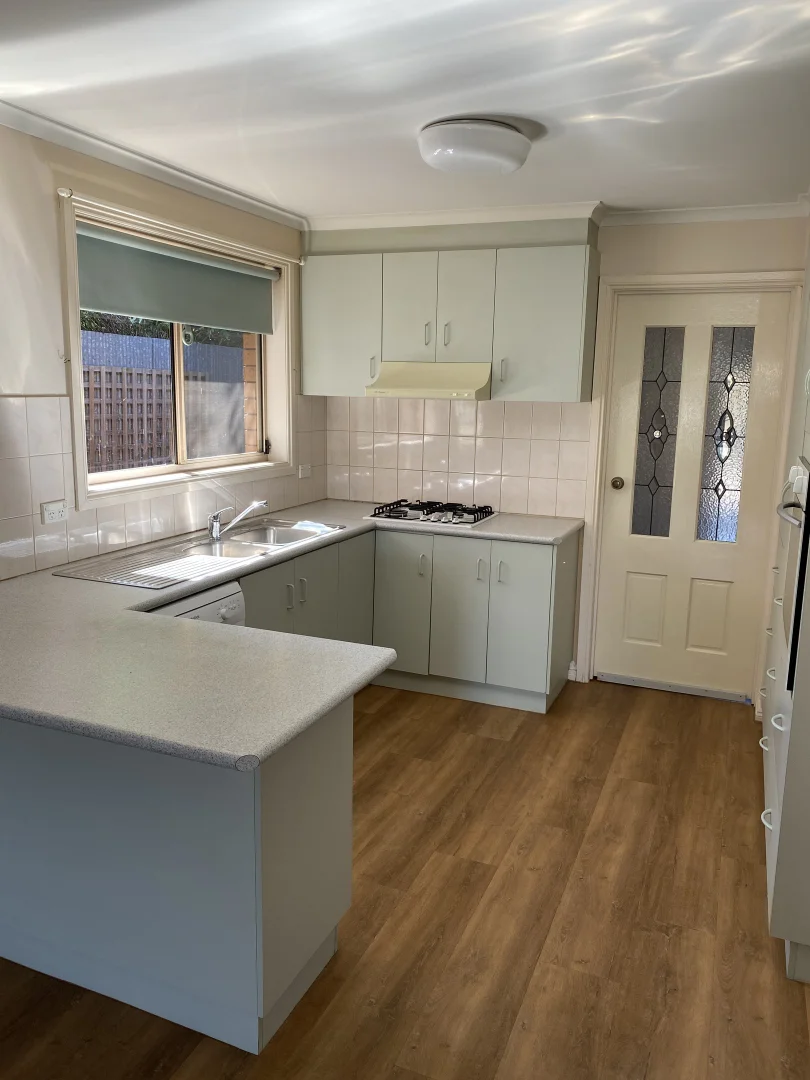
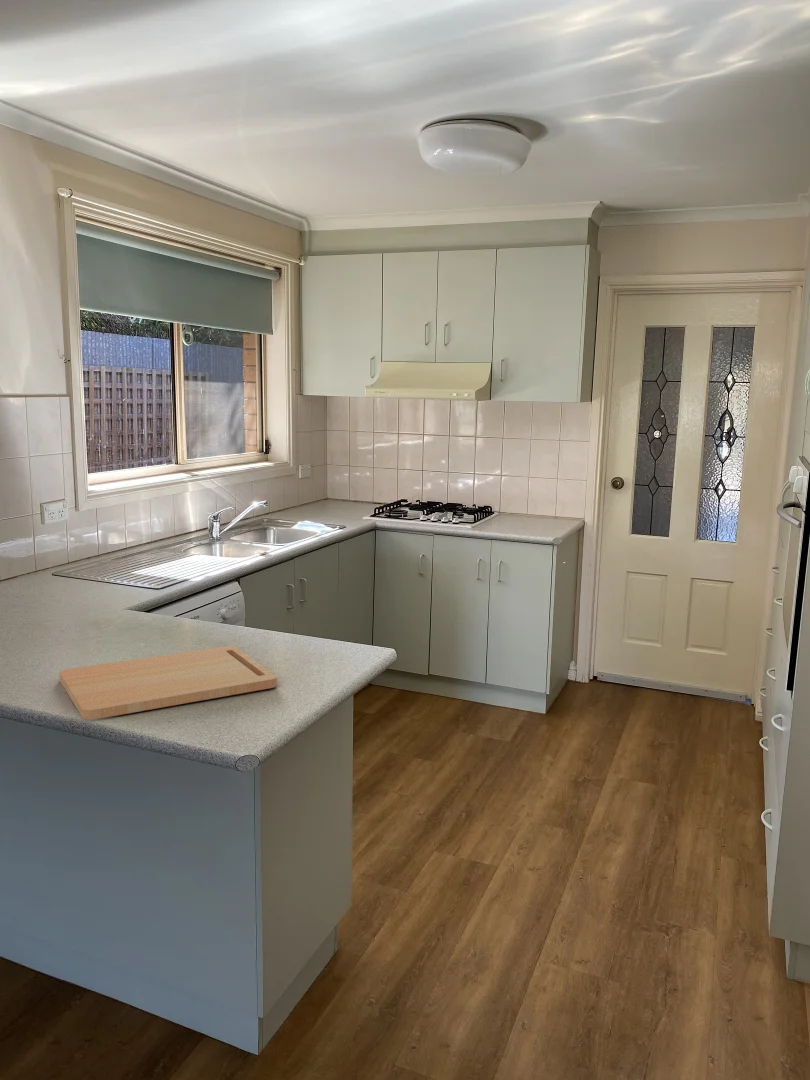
+ cutting board (168, 678)
